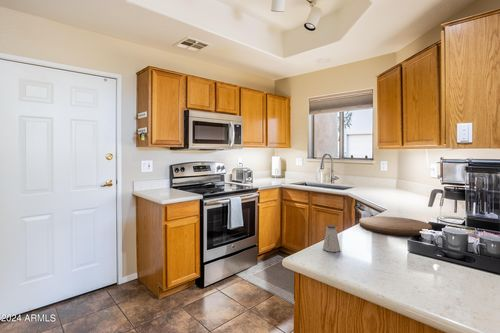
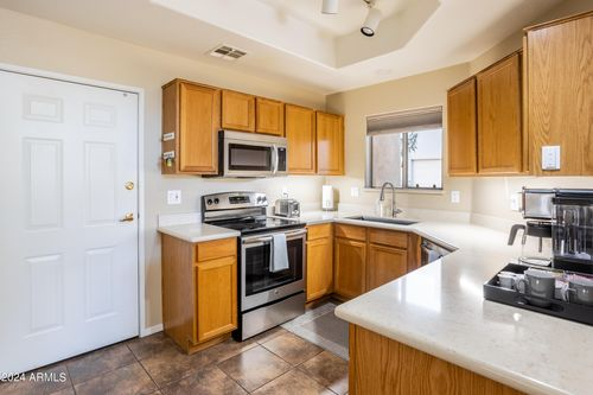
- saltshaker (331, 237)
- cutting board (393, 224)
